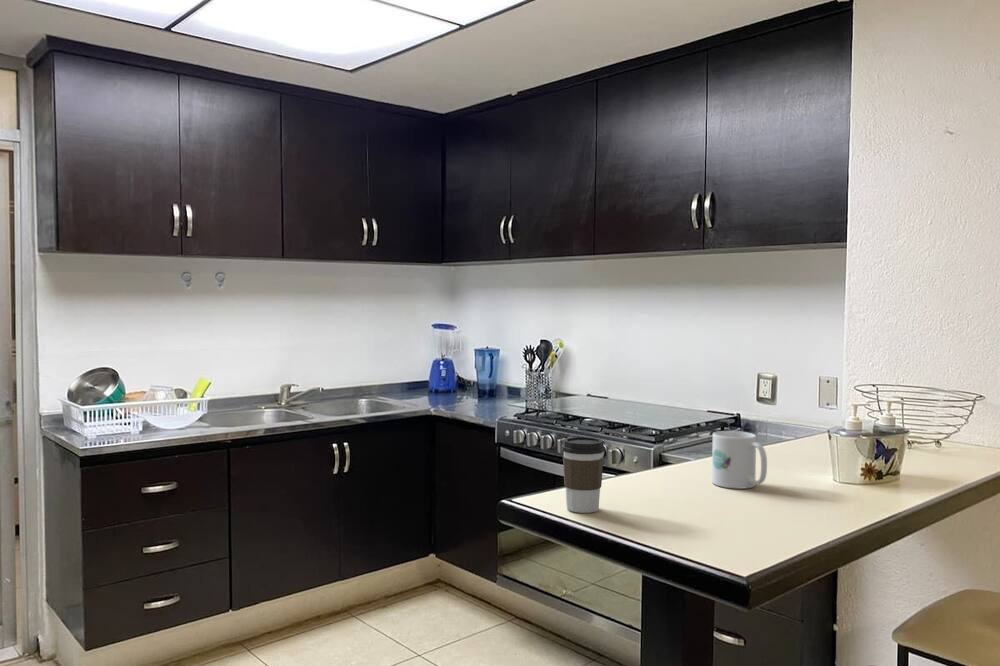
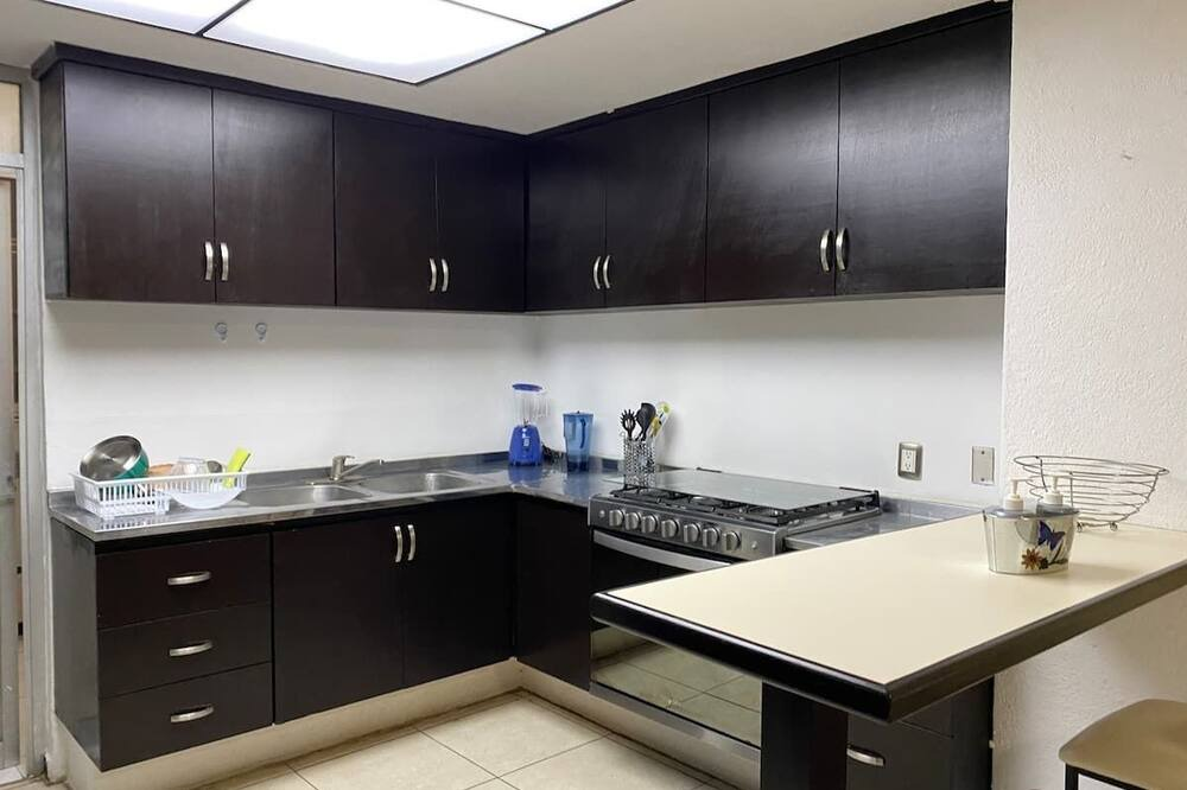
- mug (740, 460)
- coffee cup (582, 474)
